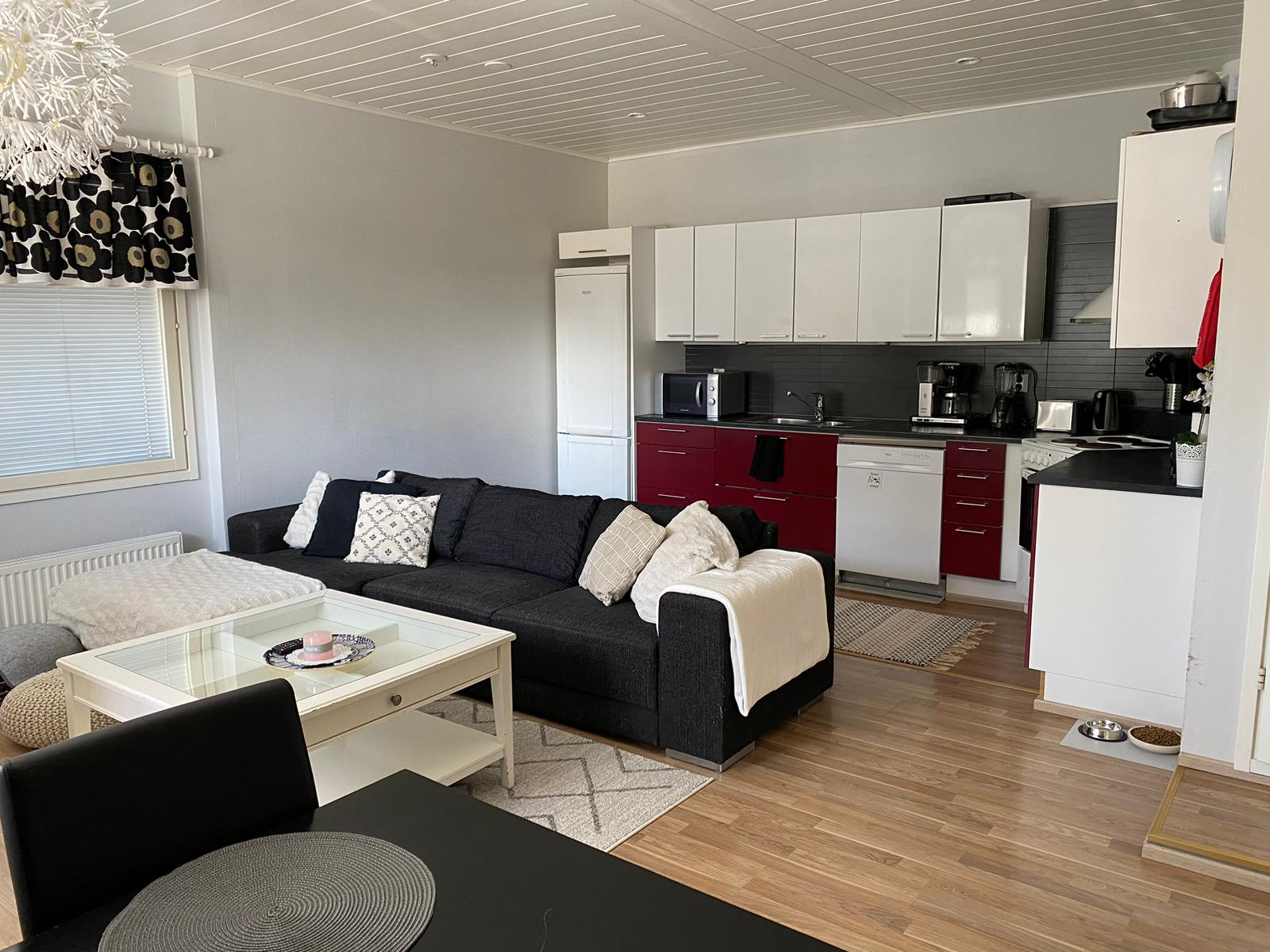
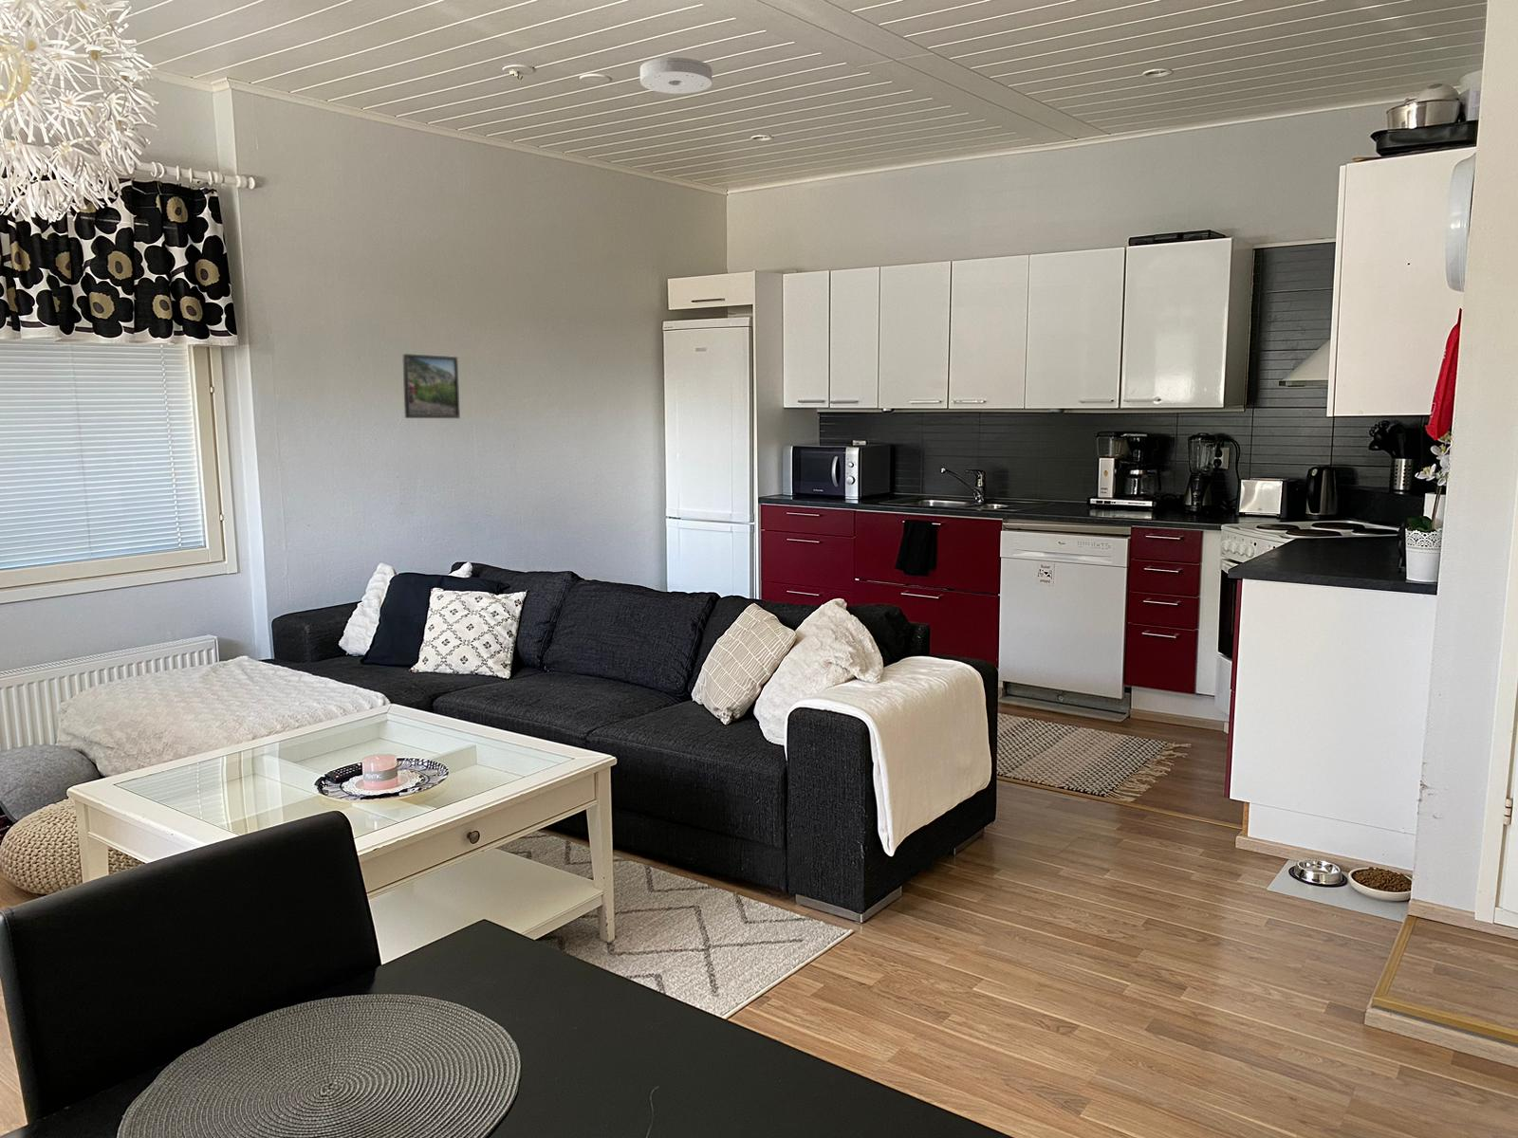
+ smoke detector (675, 75)
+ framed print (431, 386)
